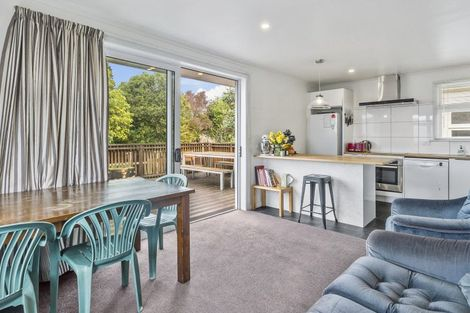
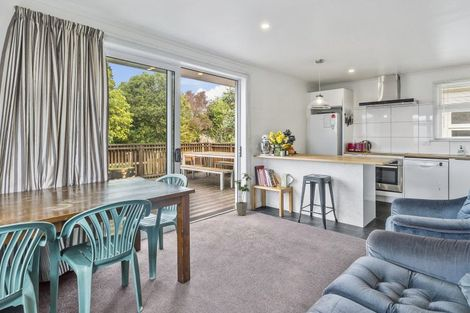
+ house plant (244, 193)
